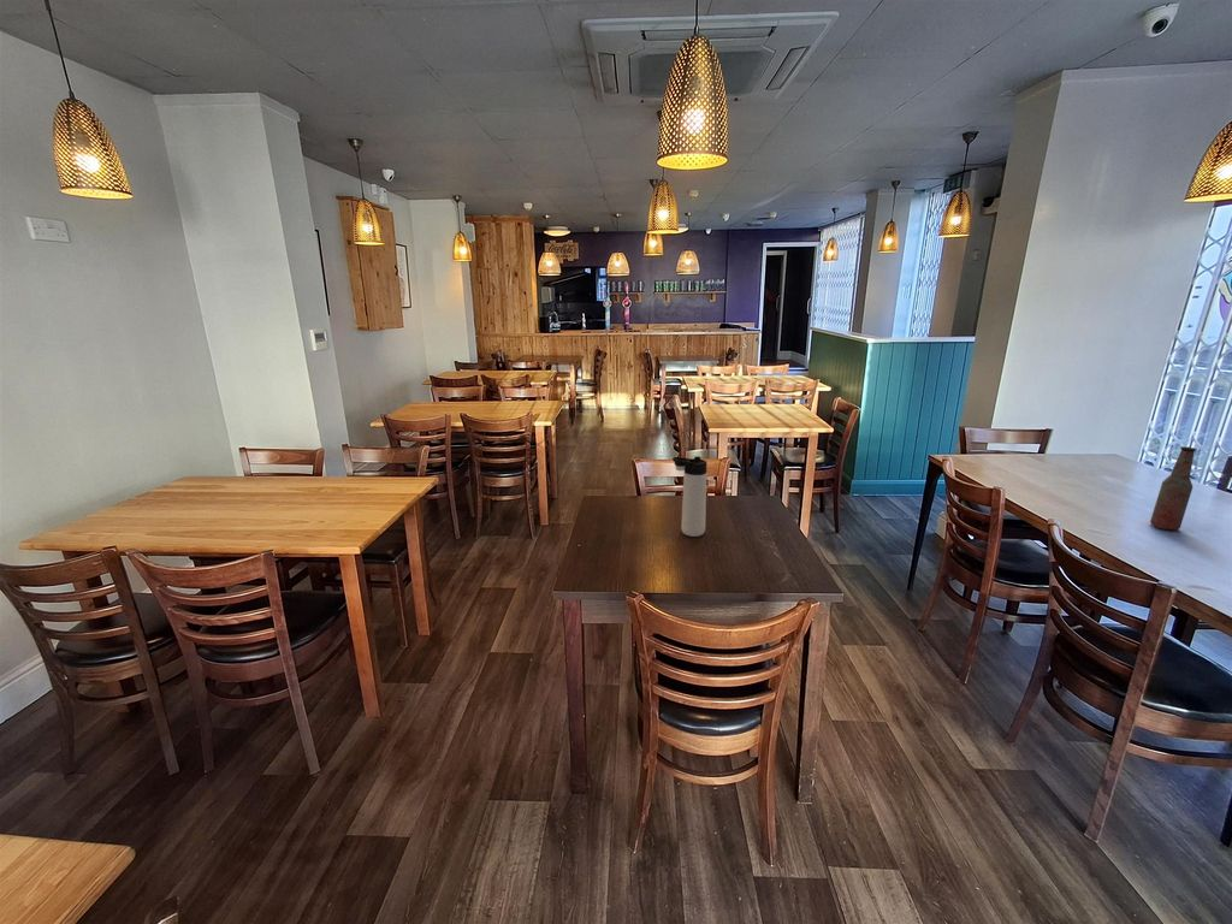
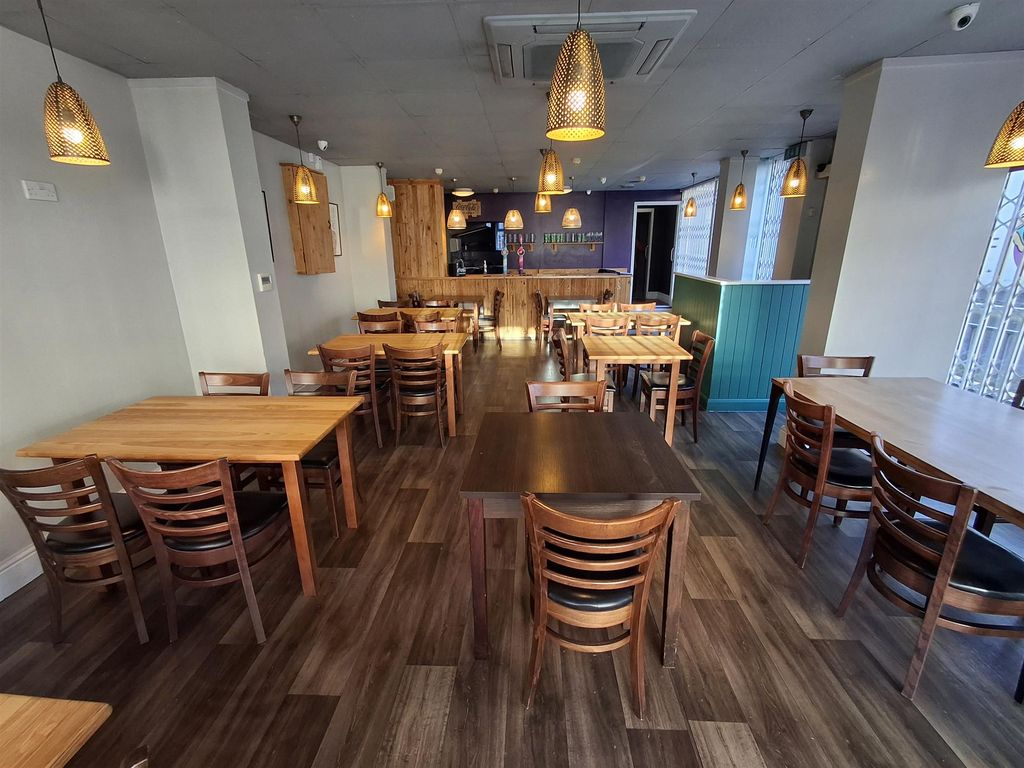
- thermos bottle (688, 496)
- bottle (1175, 487)
